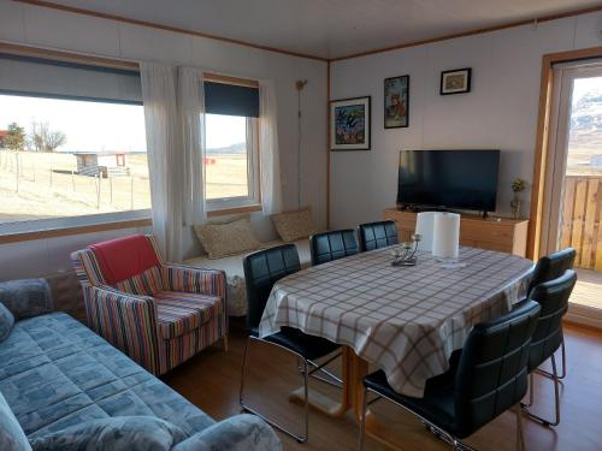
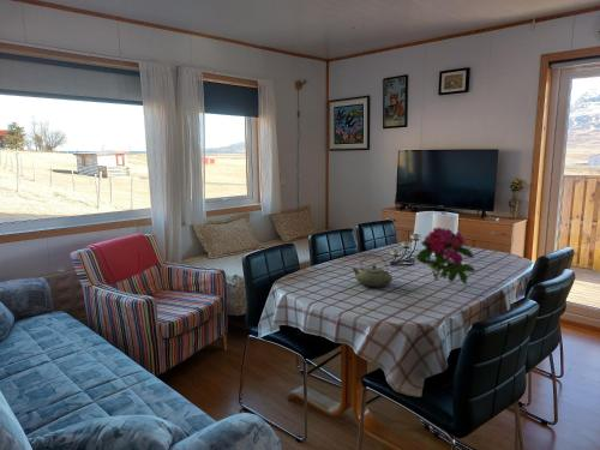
+ teapot (371, 269)
+ flower (443, 254)
